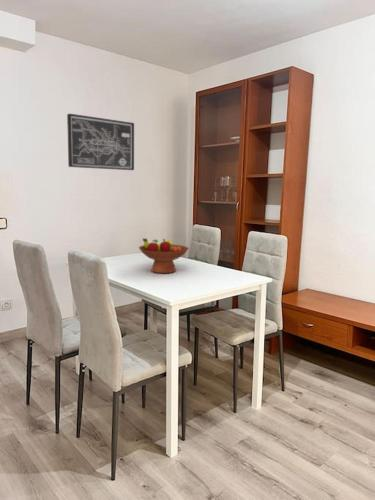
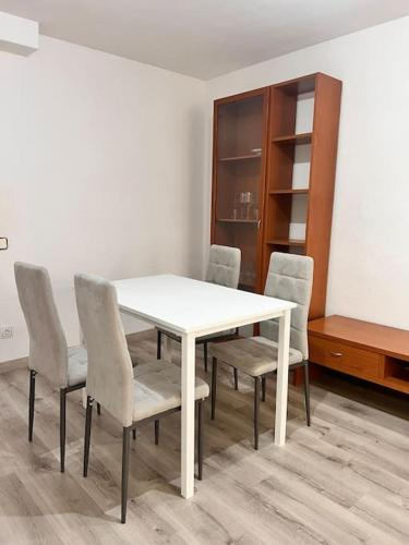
- fruit bowl (163, 254)
- wall art (102, 143)
